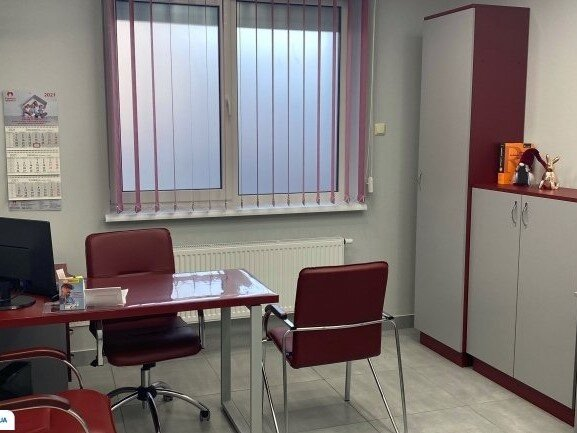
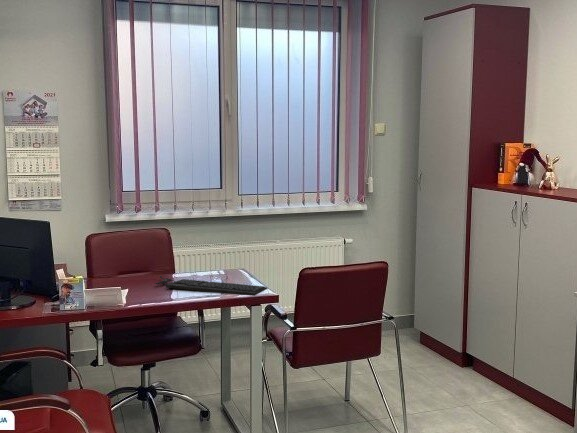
+ keyboard (204, 284)
